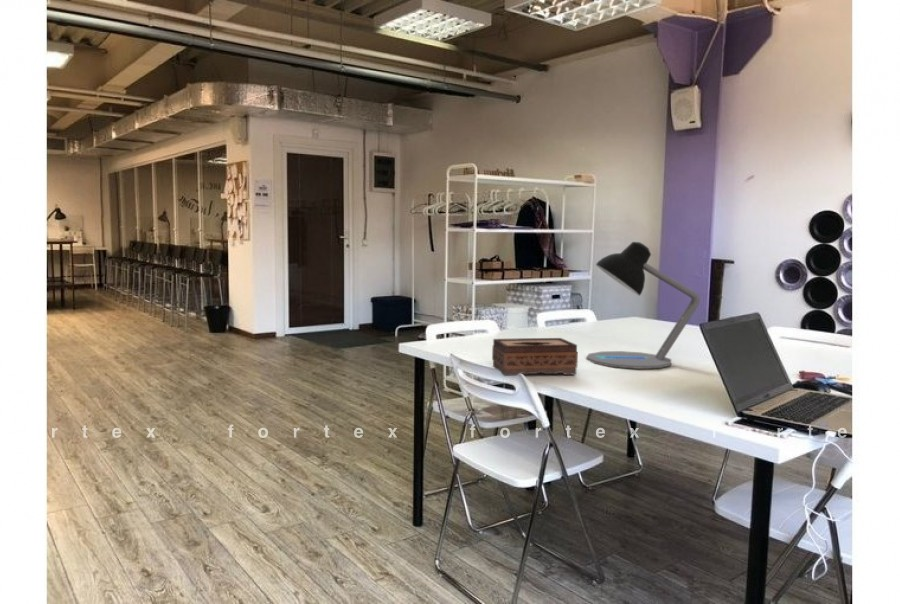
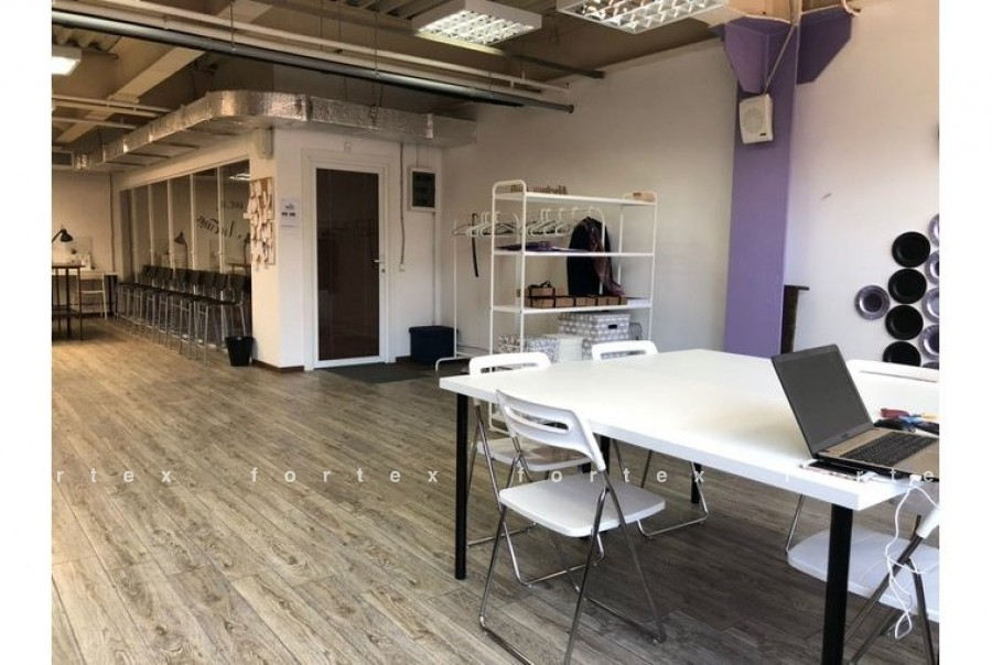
- tissue box (533, 356)
- desk lamp (639, 295)
